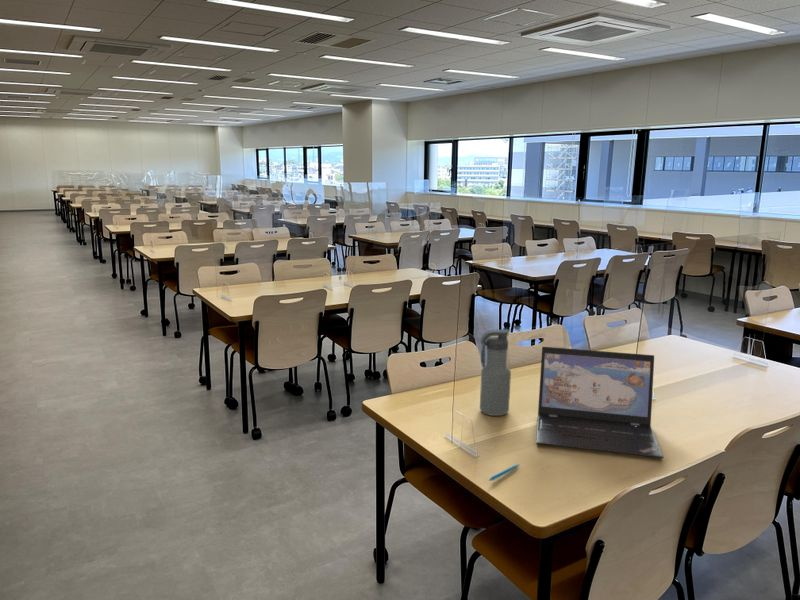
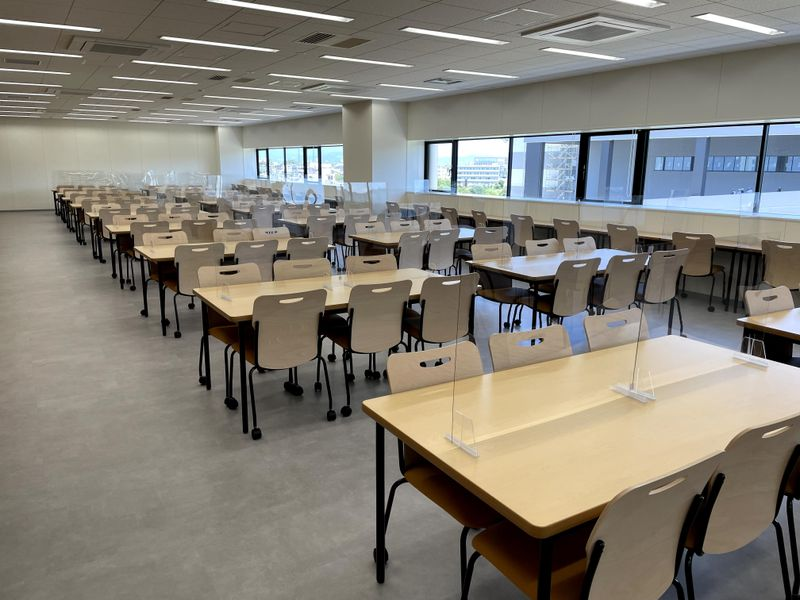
- pen (504, 472)
- laptop (597, 398)
- water bottle (495, 371)
